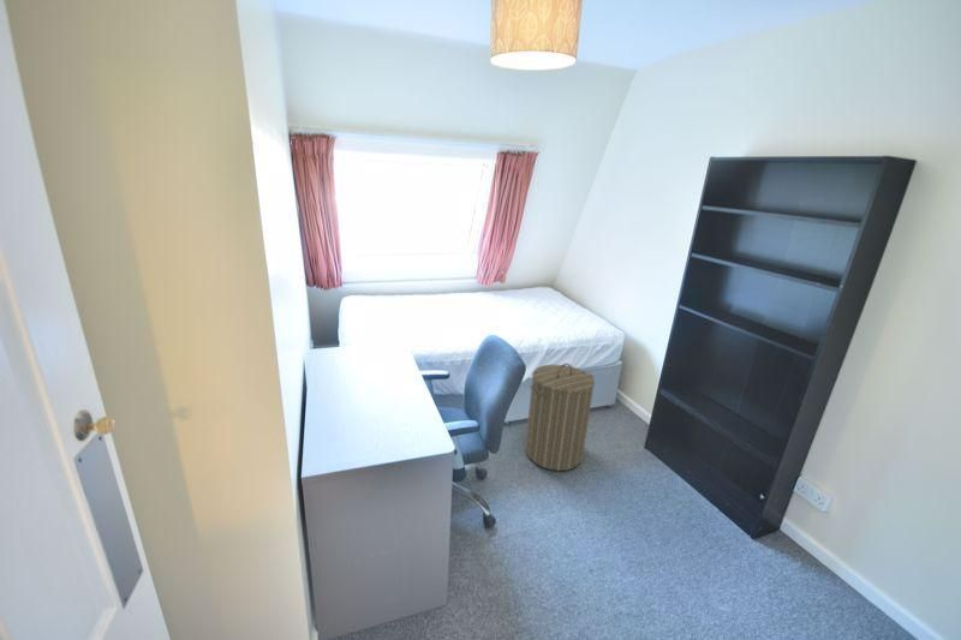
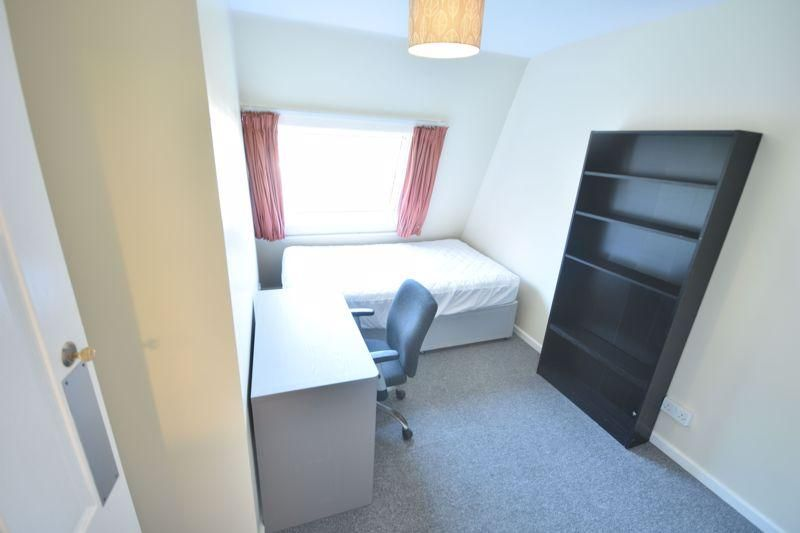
- laundry hamper (559, 409)
